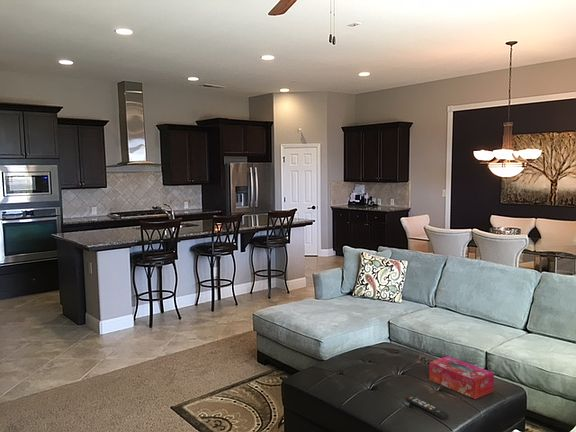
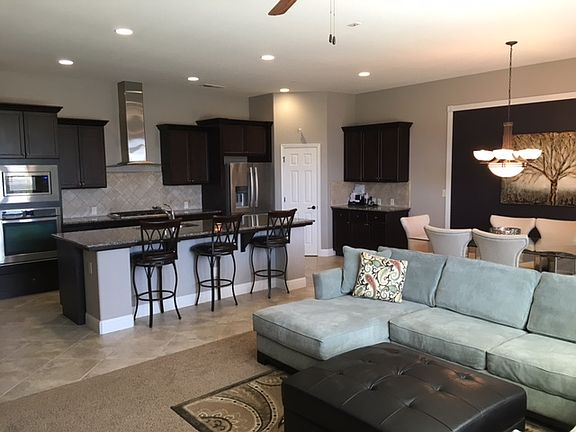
- tissue box (460, 376)
- remote control (426, 407)
